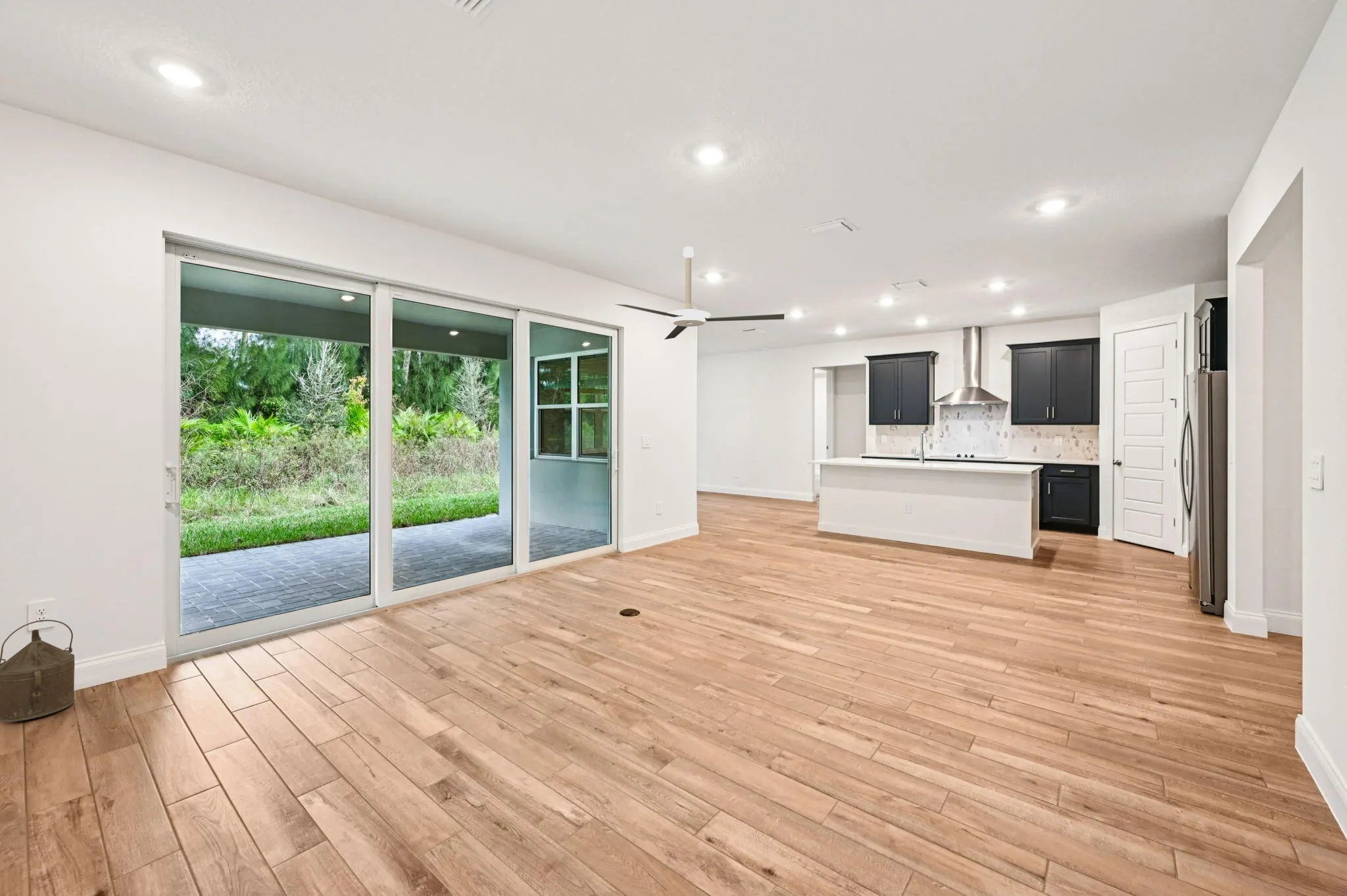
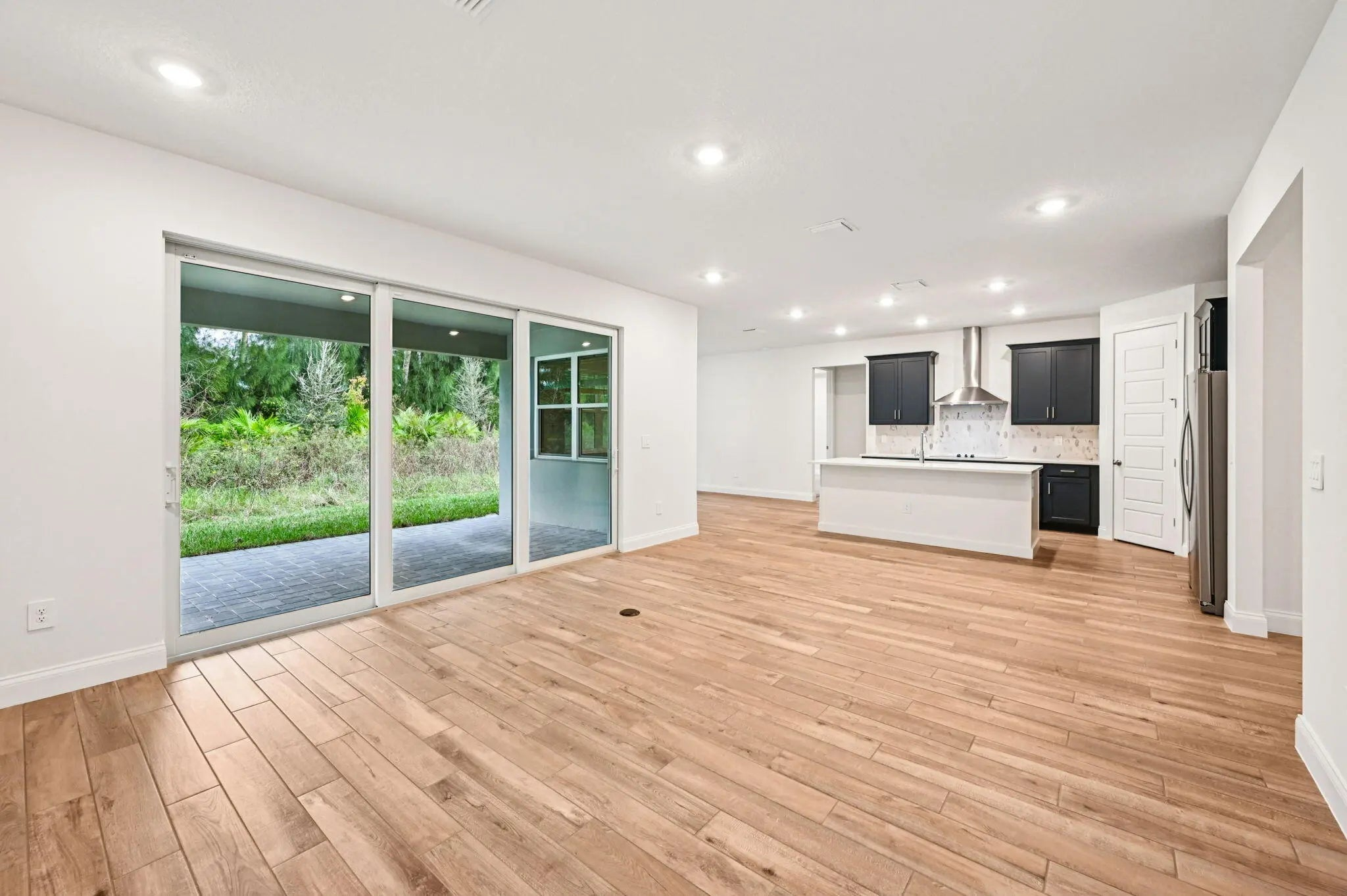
- watering can (36, 667)
- ceiling fan (691, 288)
